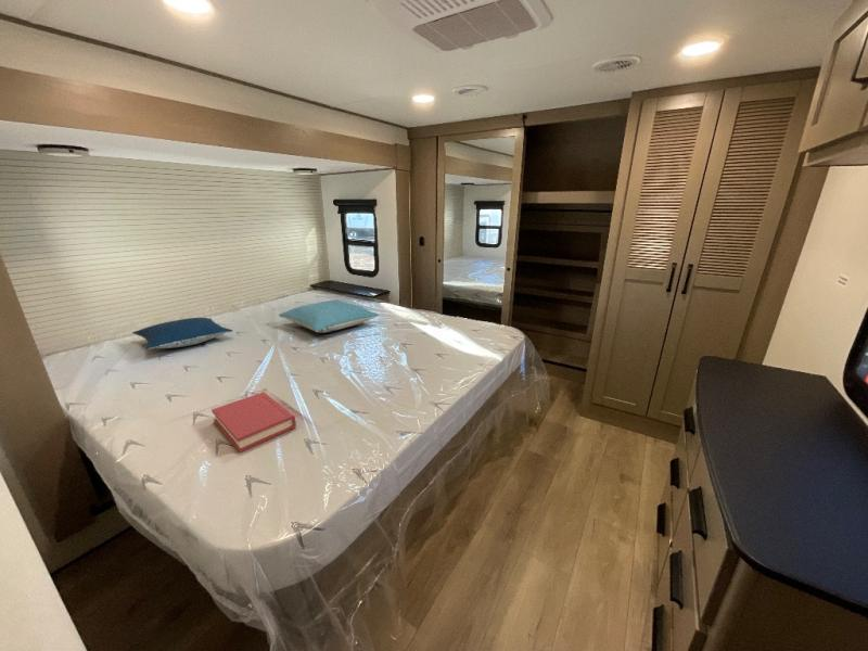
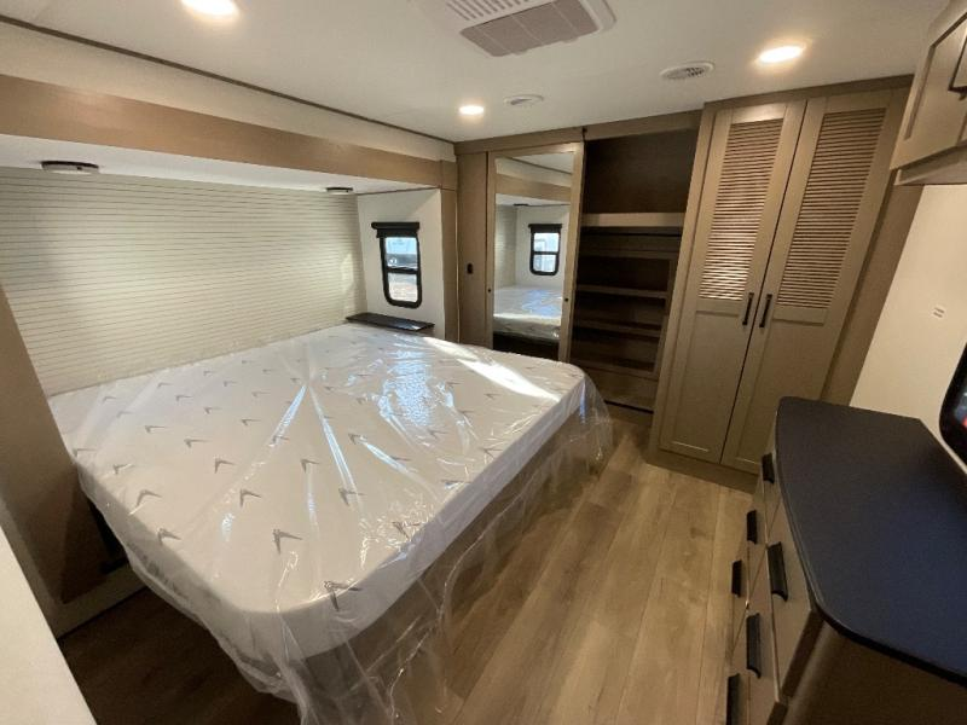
- hardback book (253, 418)
- pillow (329, 315)
- pillow (182, 331)
